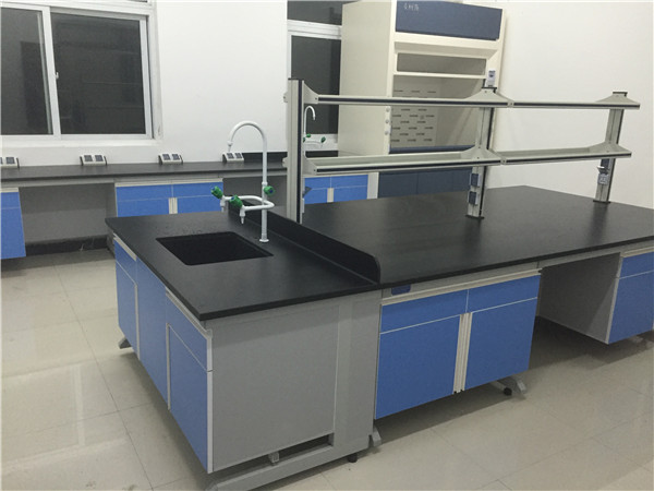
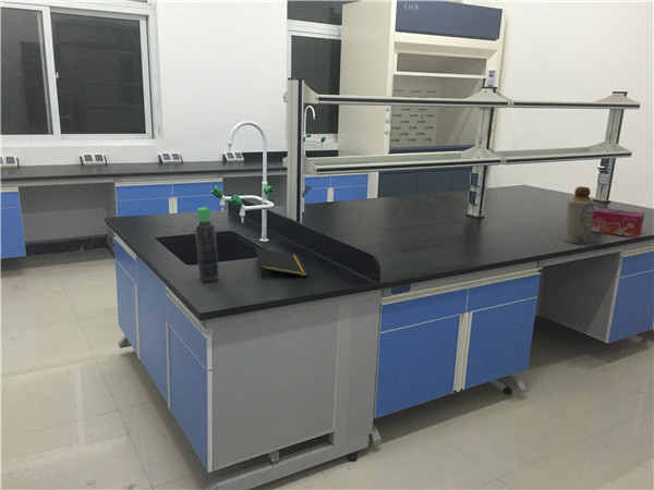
+ notepad (280, 261)
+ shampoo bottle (206, 244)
+ bottle (580, 213)
+ tissue box (608, 220)
